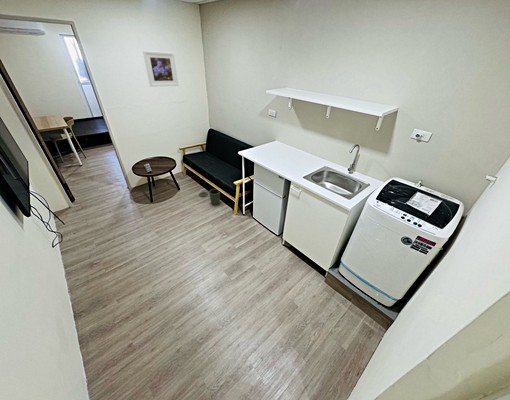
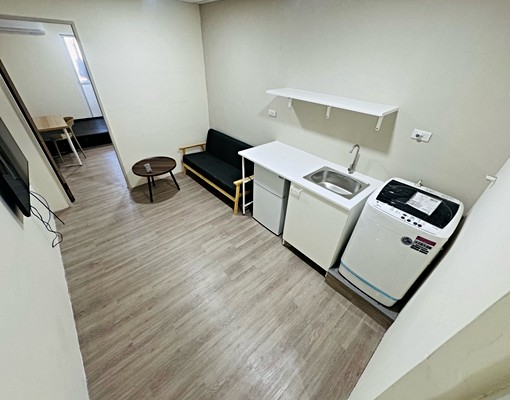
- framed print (162, 69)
- trash can (209, 193)
